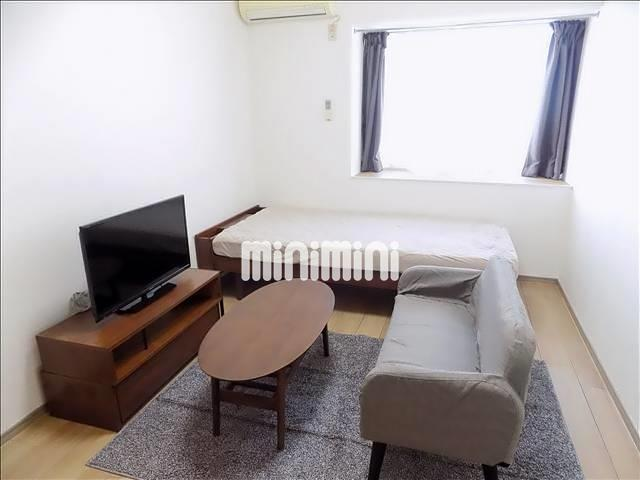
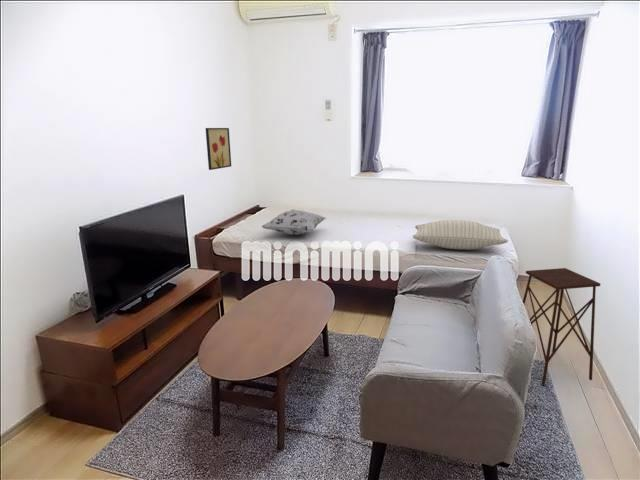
+ wall art (218, 148)
+ decorative pillow (295, 222)
+ pillow (457, 234)
+ side table (556, 323)
